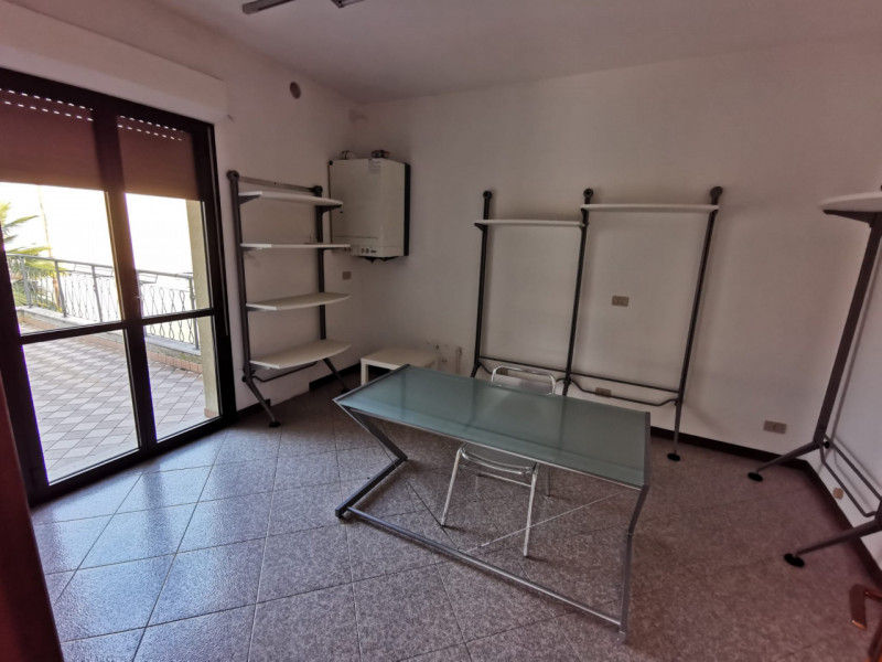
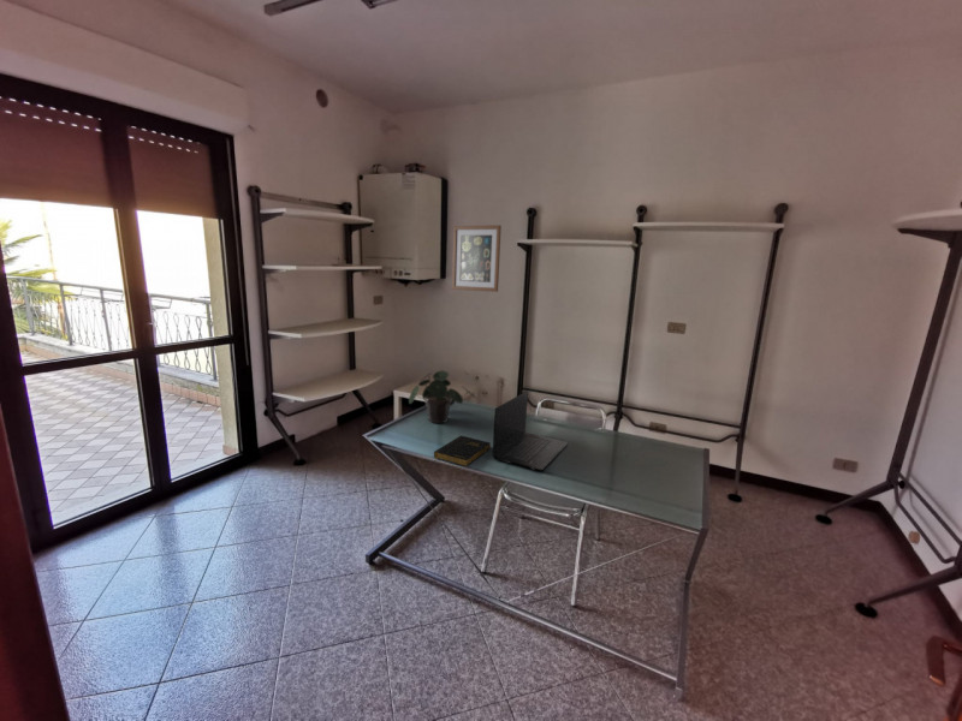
+ laptop (533, 434)
+ wall art (475, 258)
+ potted plant (439, 395)
+ book (462, 449)
